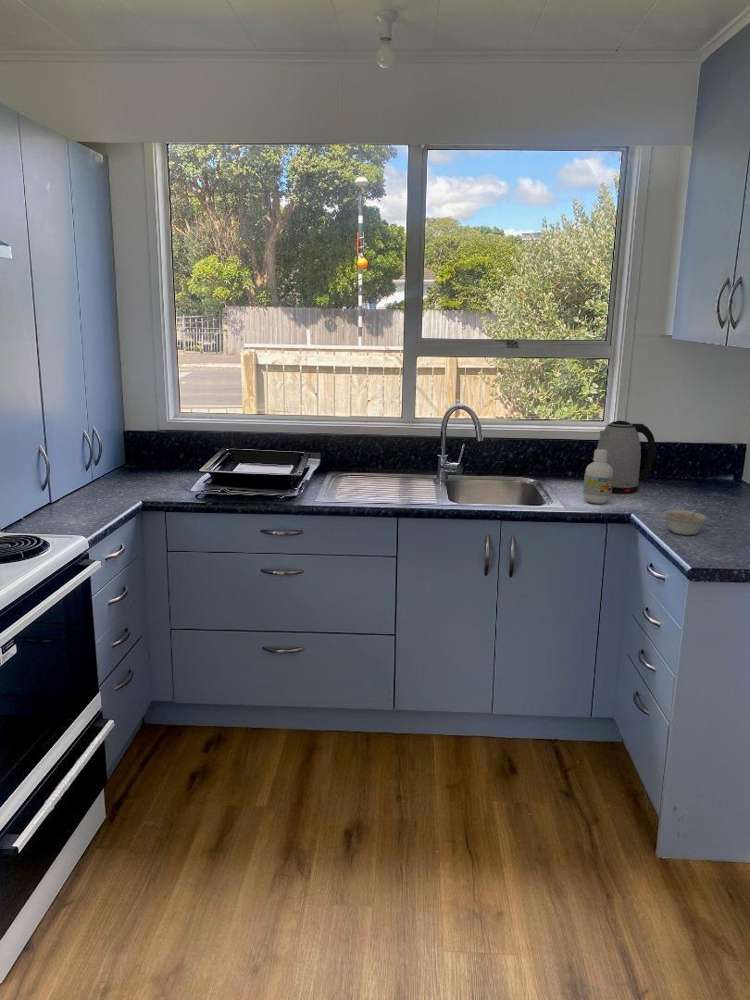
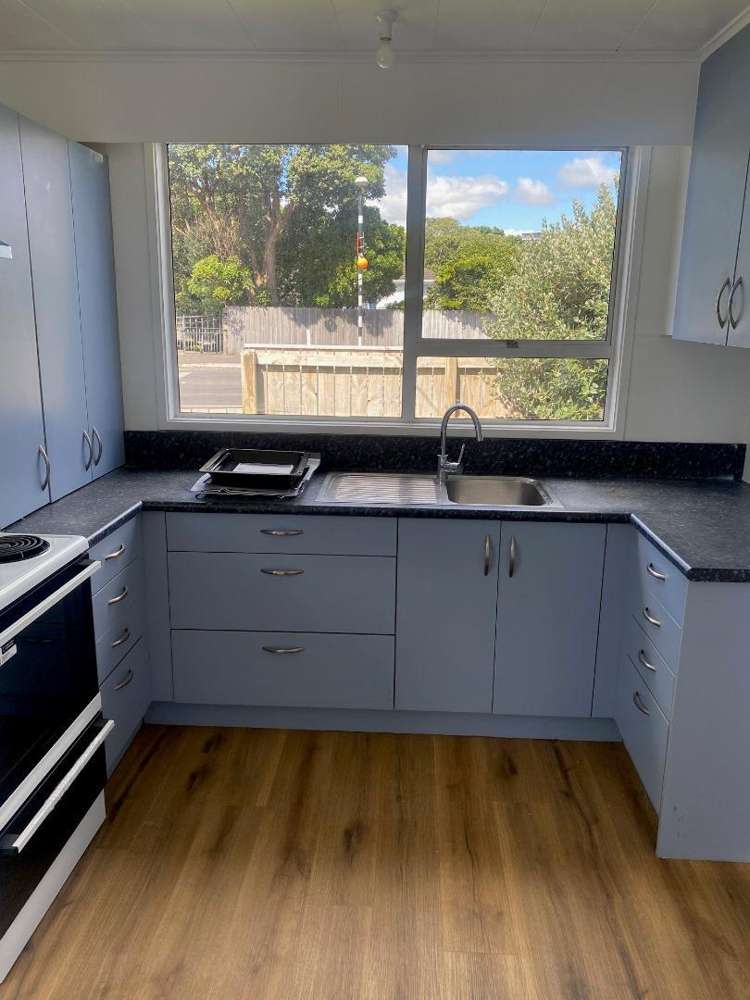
- bottle (598, 475)
- kettle (625, 455)
- legume (683, 521)
